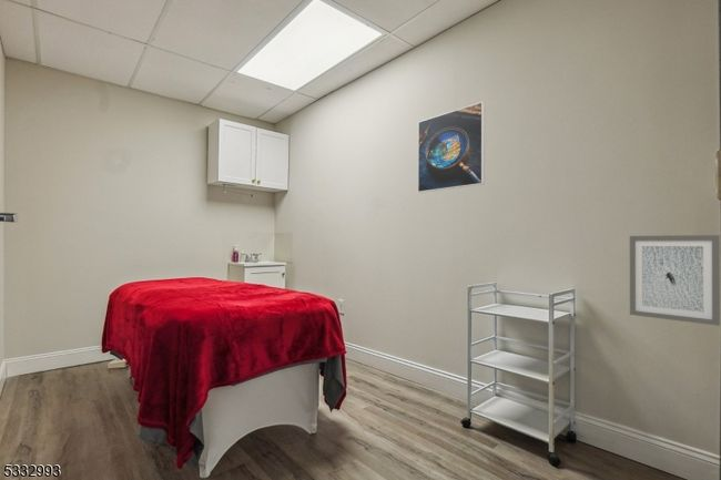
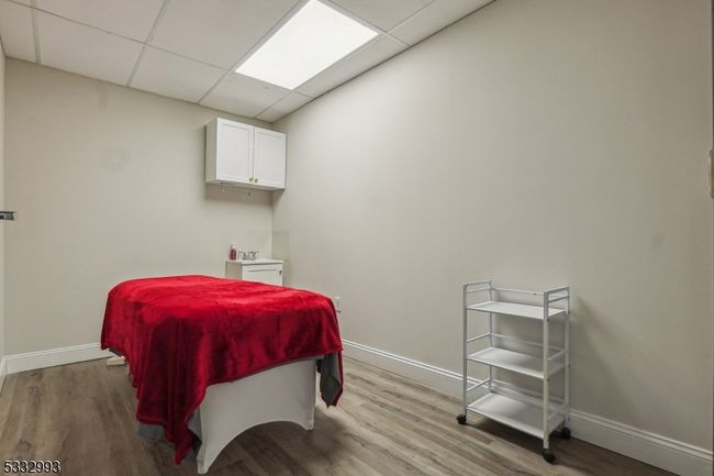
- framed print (448, 150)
- wall art (671, 277)
